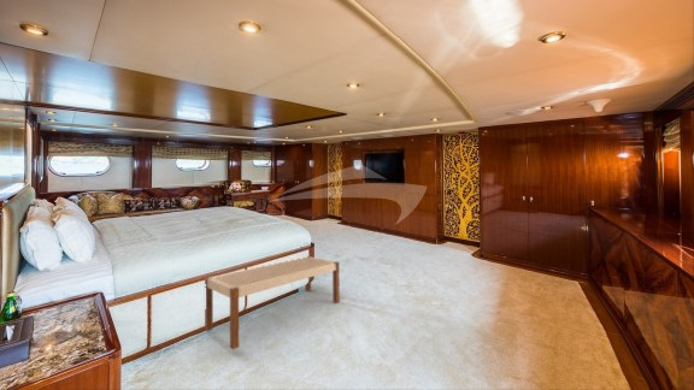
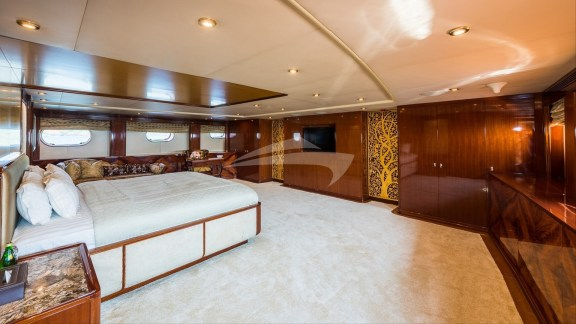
- bench (275, 286)
